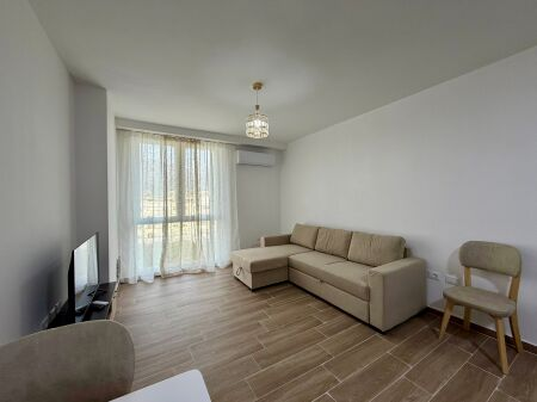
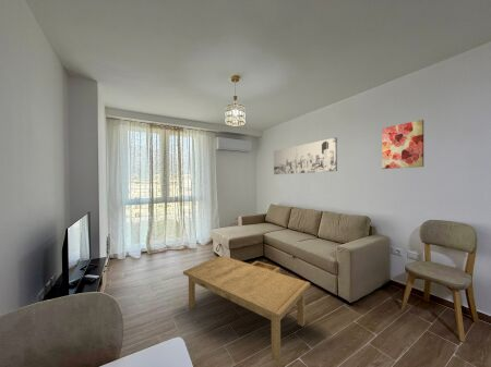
+ coffee table (242, 295)
+ wall art (400, 146)
+ wall art (299, 159)
